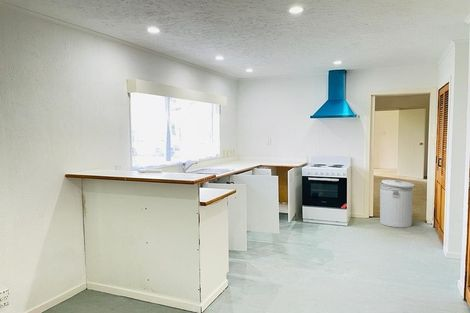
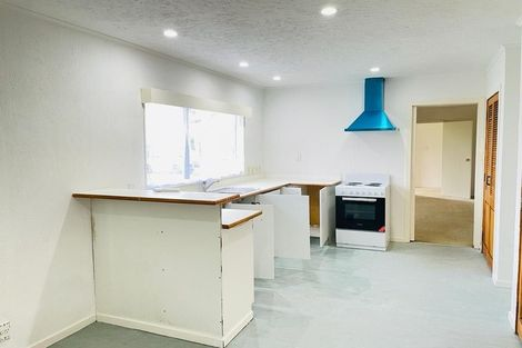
- can (396, 202)
